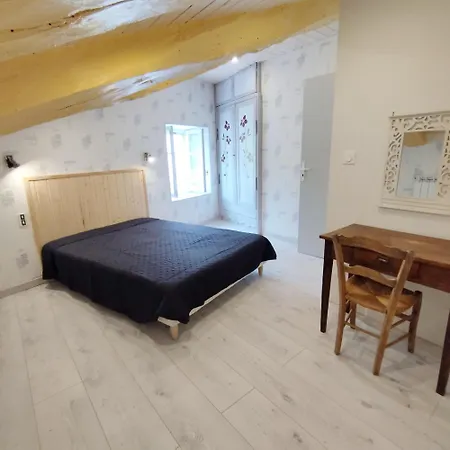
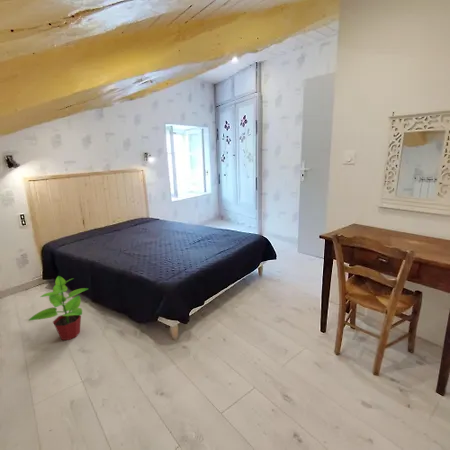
+ potted plant (65, 306)
